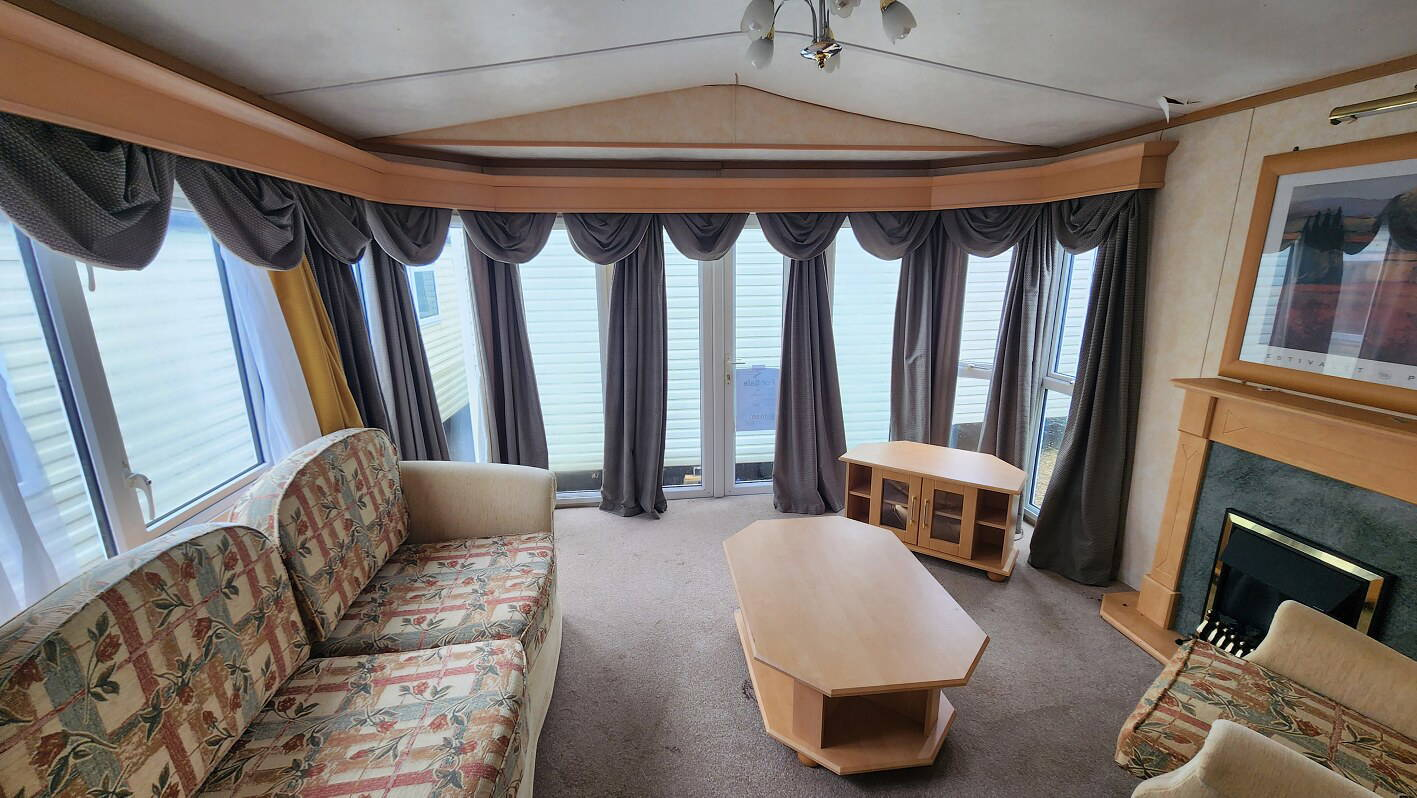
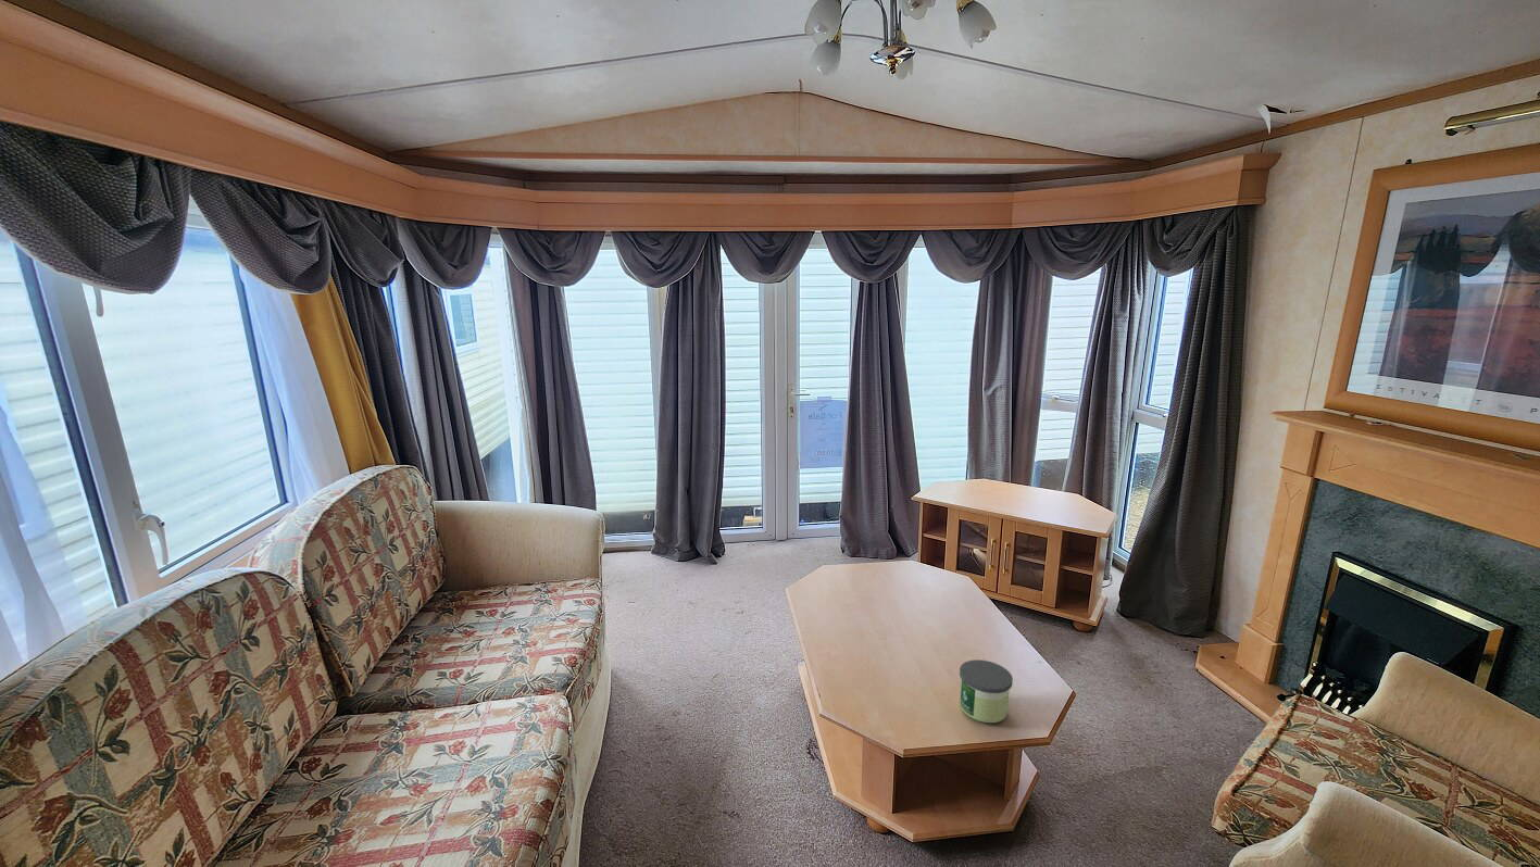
+ candle (984, 692)
